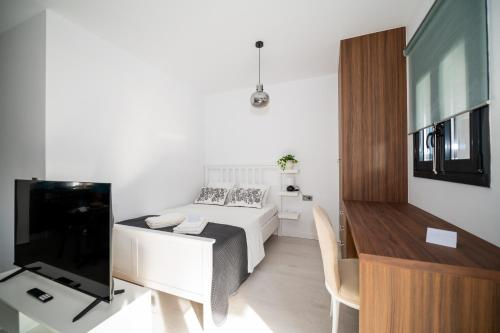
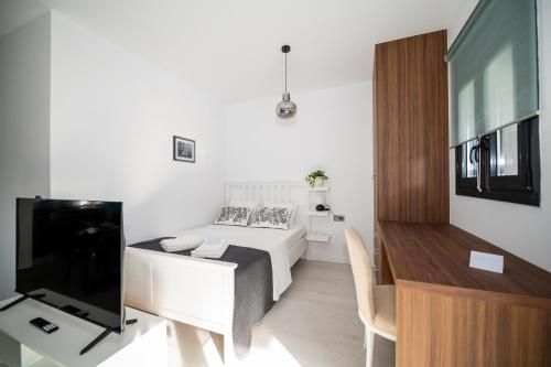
+ wall art (184, 150)
